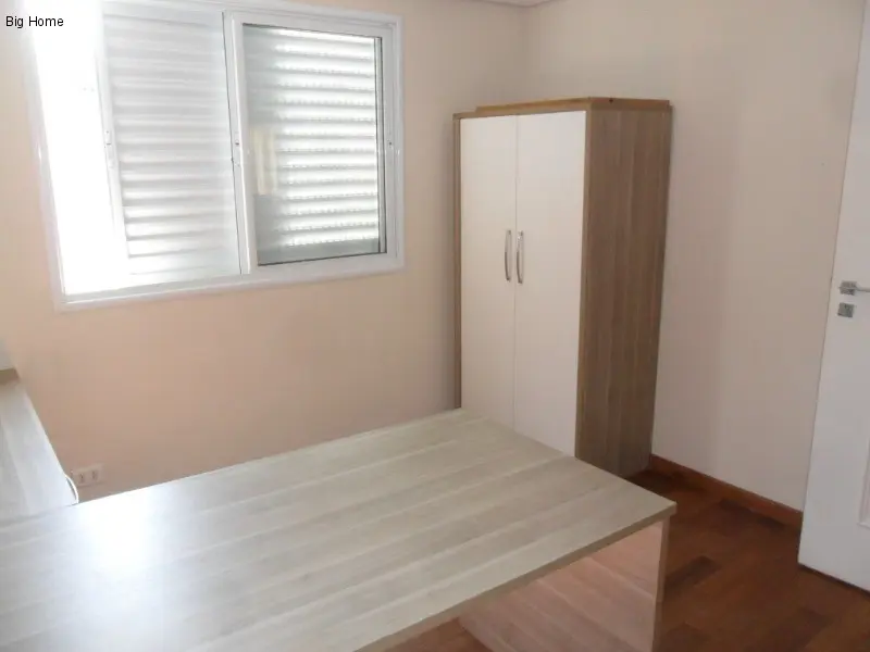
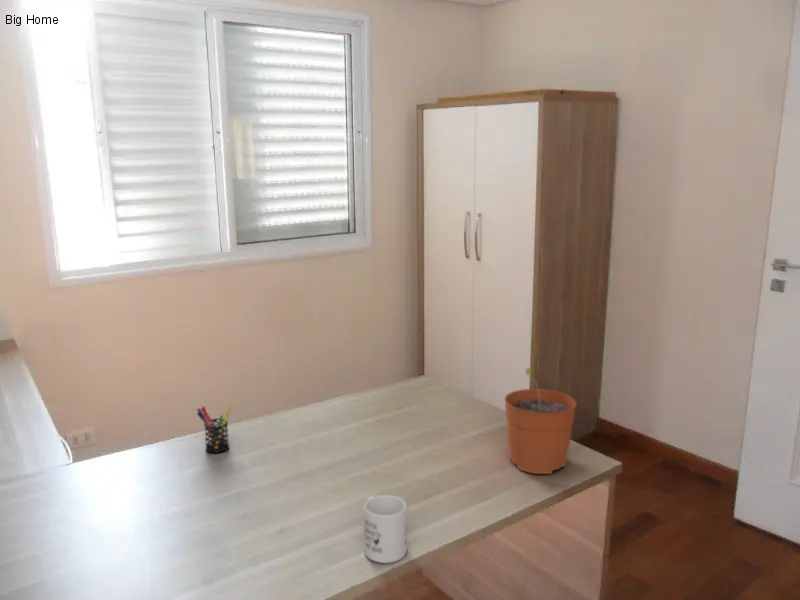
+ pen holder (216, 427)
+ mug (381, 523)
+ plant pot (539, 415)
